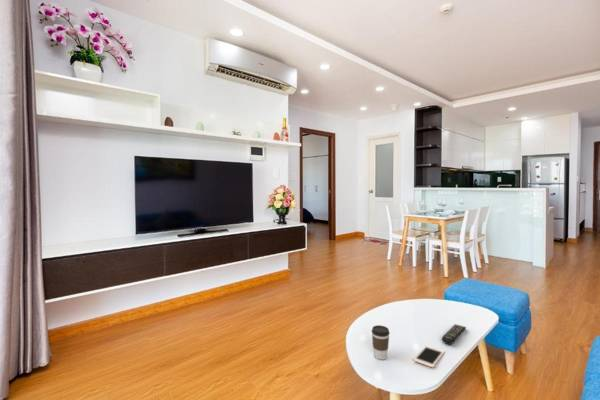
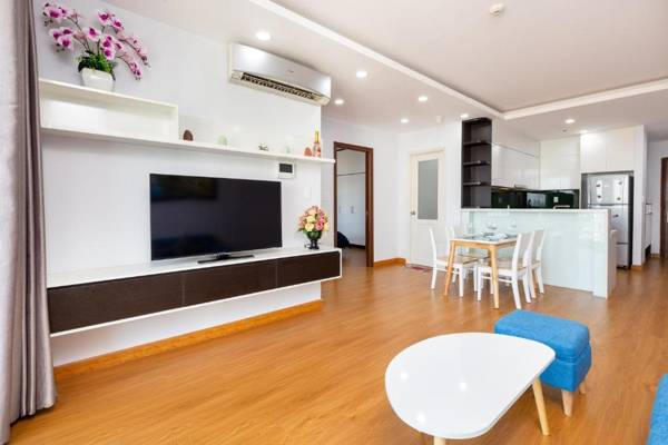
- remote control (454, 333)
- coffee cup (380, 342)
- cell phone (429, 355)
